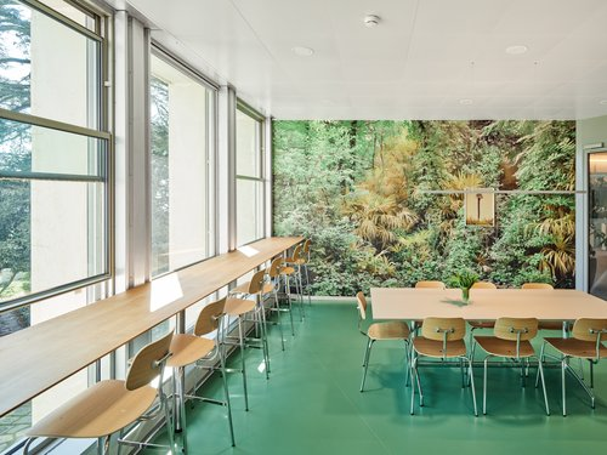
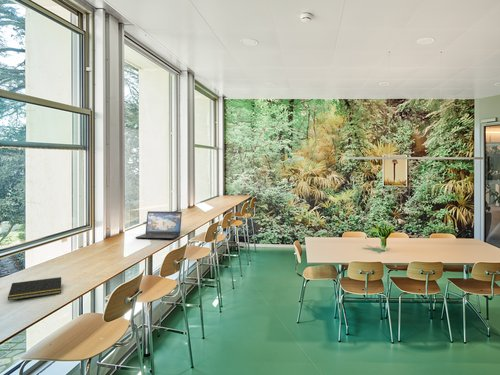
+ laptop (159, 224)
+ notepad (36, 287)
